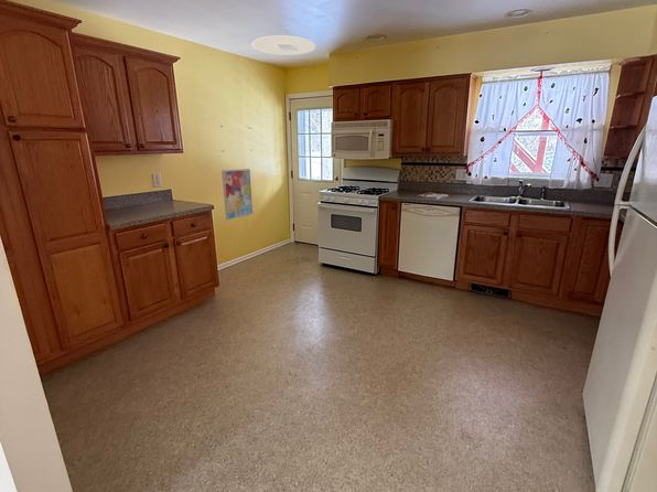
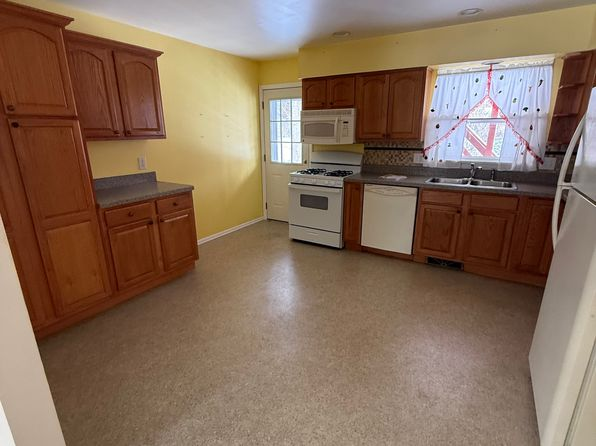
- ceiling light (283, 42)
- wall art (238, 193)
